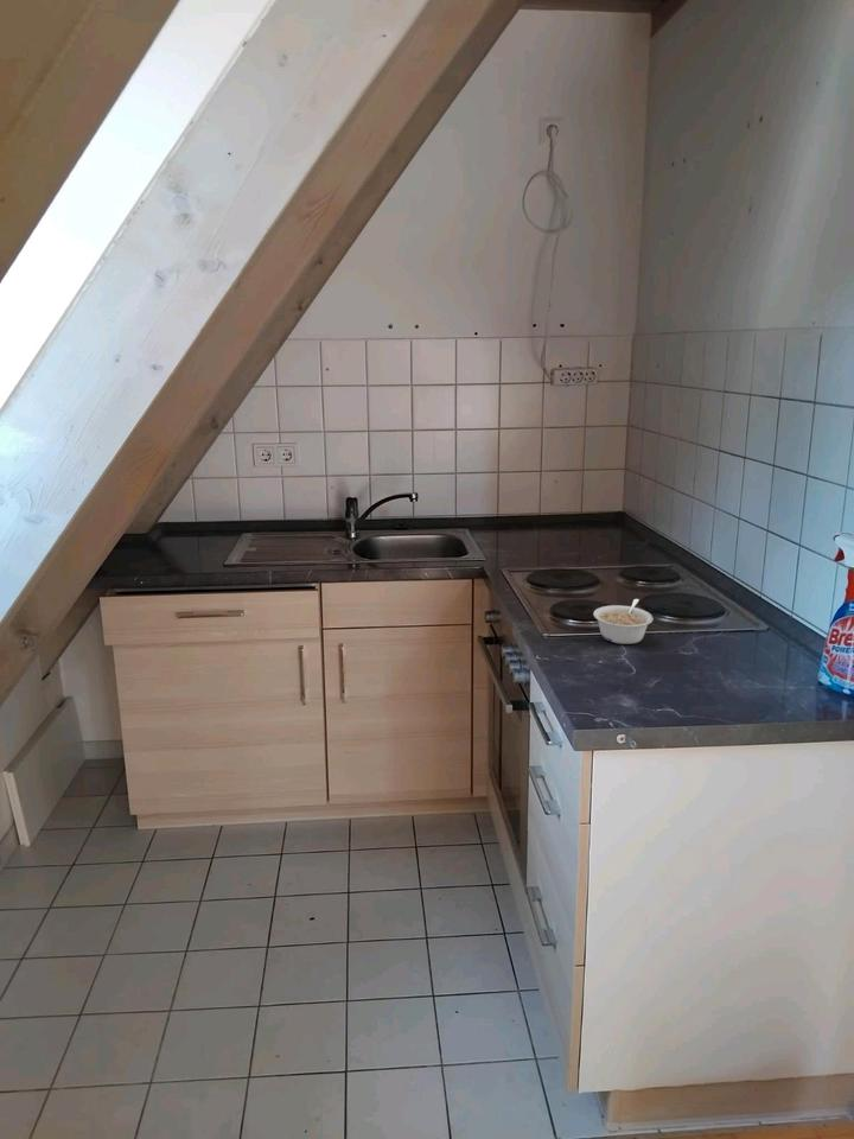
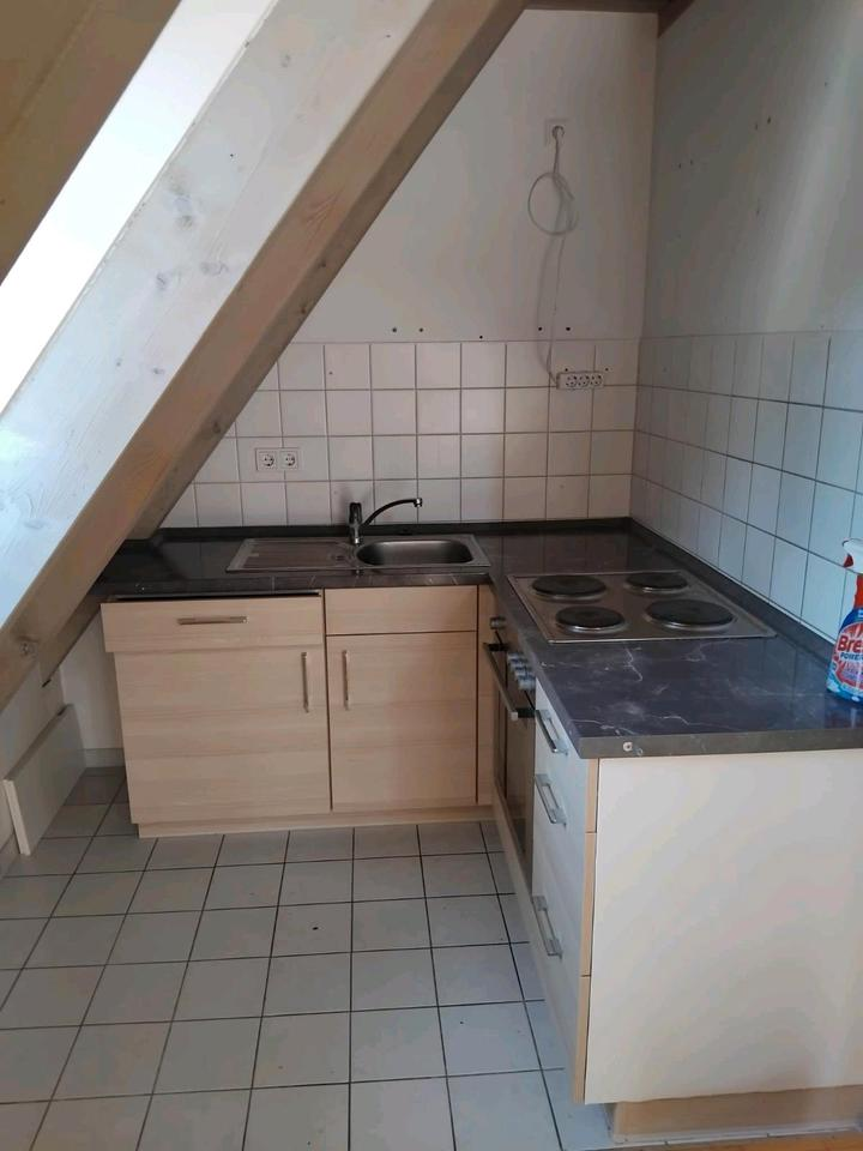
- legume (622, 623)
